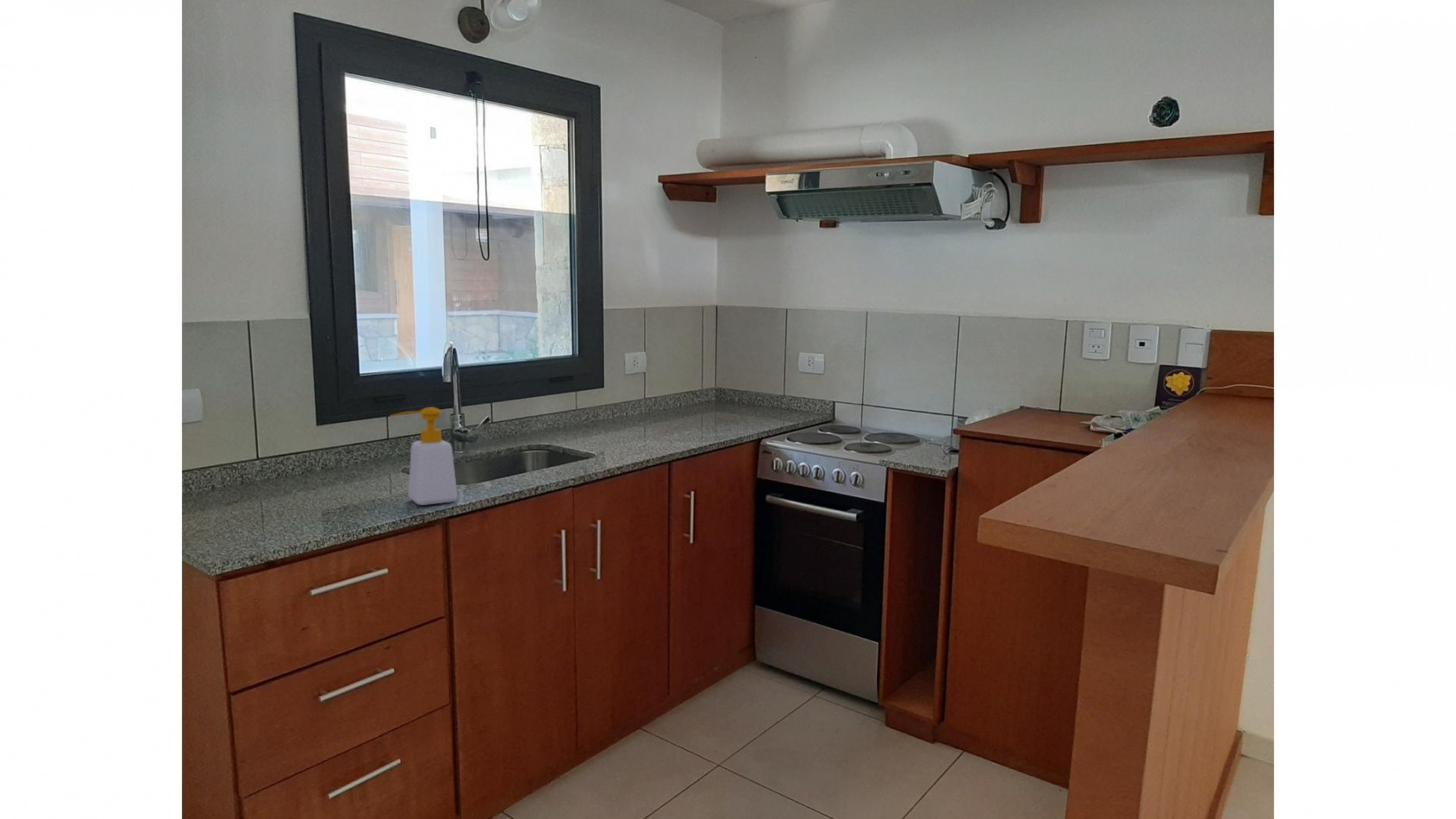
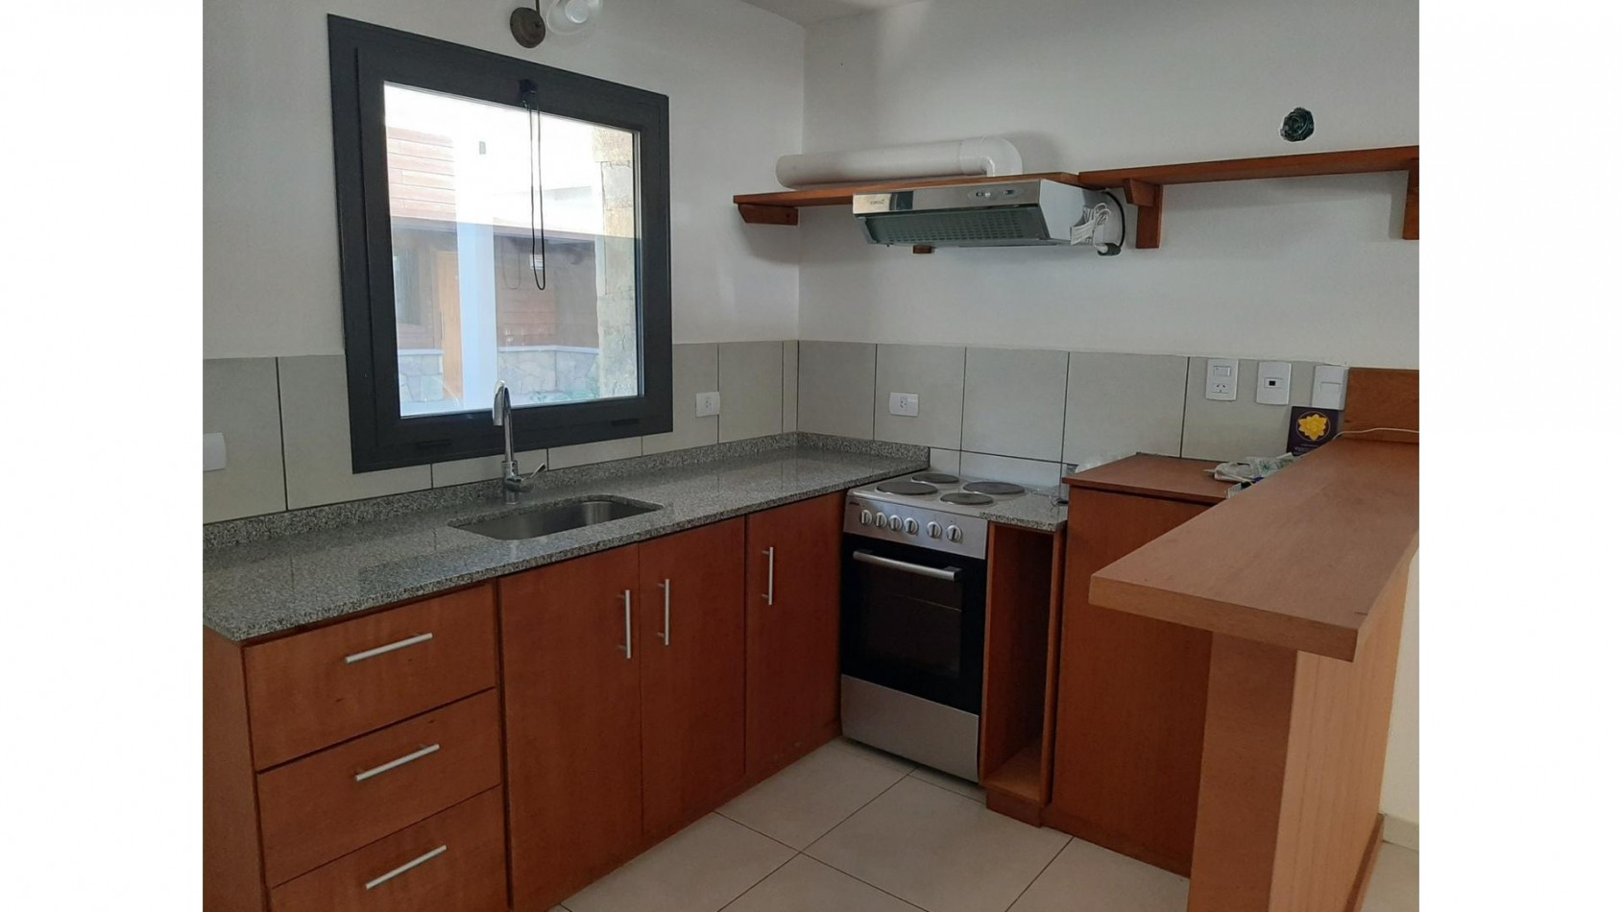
- soap bottle (422, 454)
